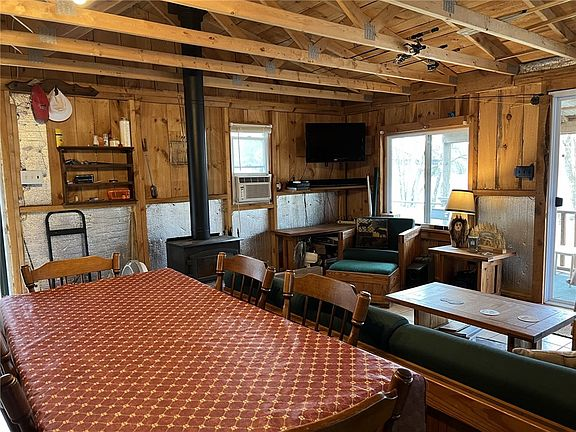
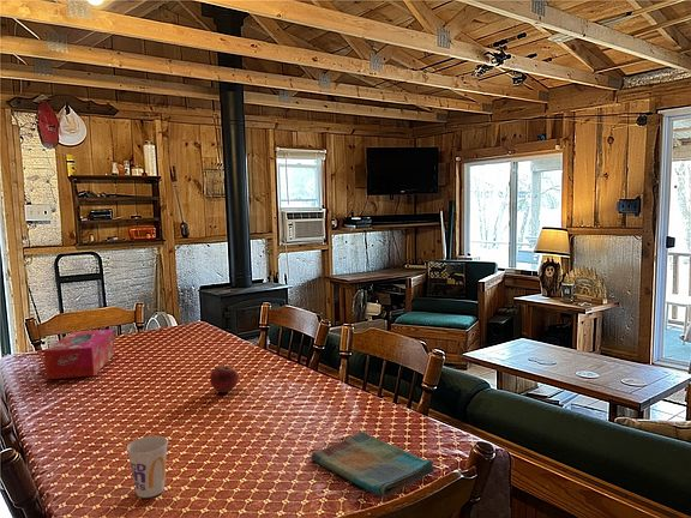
+ dish towel (371, 460)
+ fruit (223, 378)
+ tissue box (82, 351)
+ cup (149, 466)
